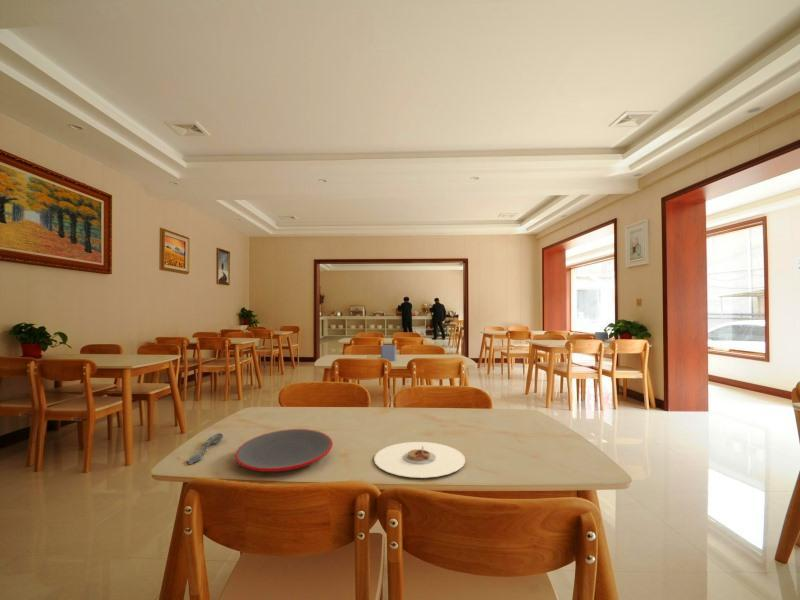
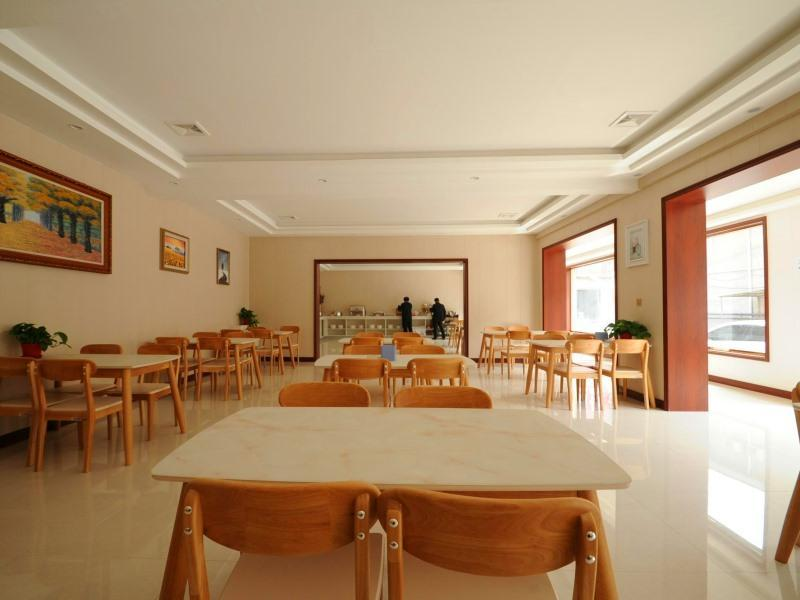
- plate (419, 453)
- spoon (206, 447)
- plate (285, 450)
